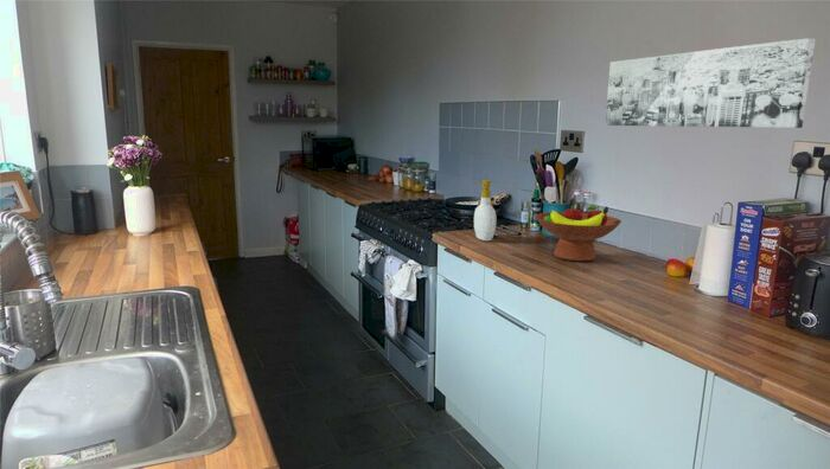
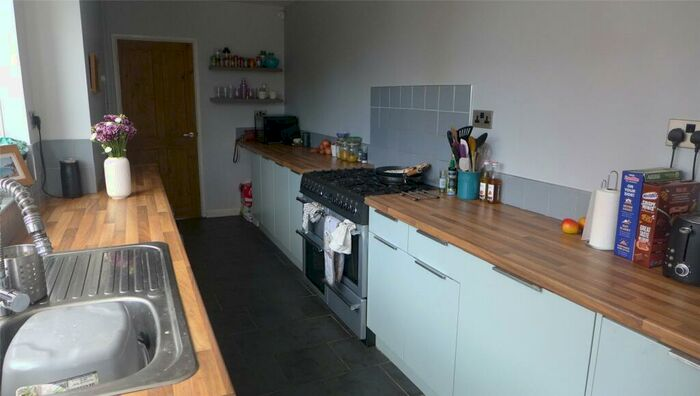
- soap bottle (484, 210)
- wall art (691, 89)
- fruit bowl (576, 230)
